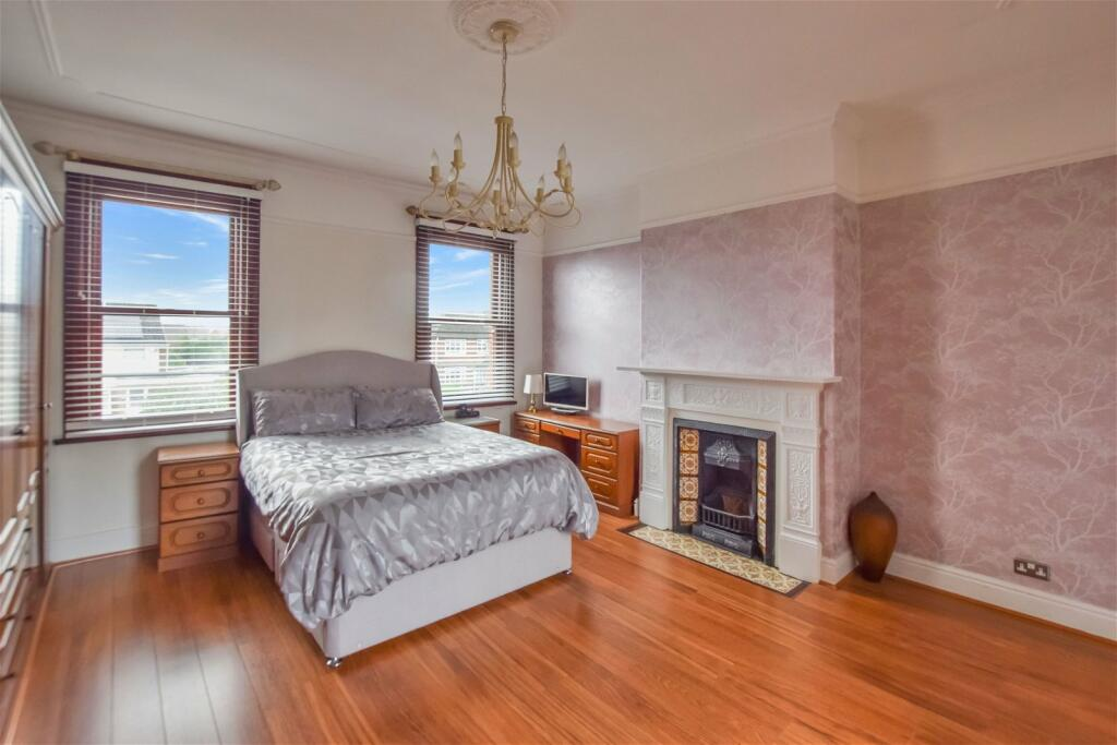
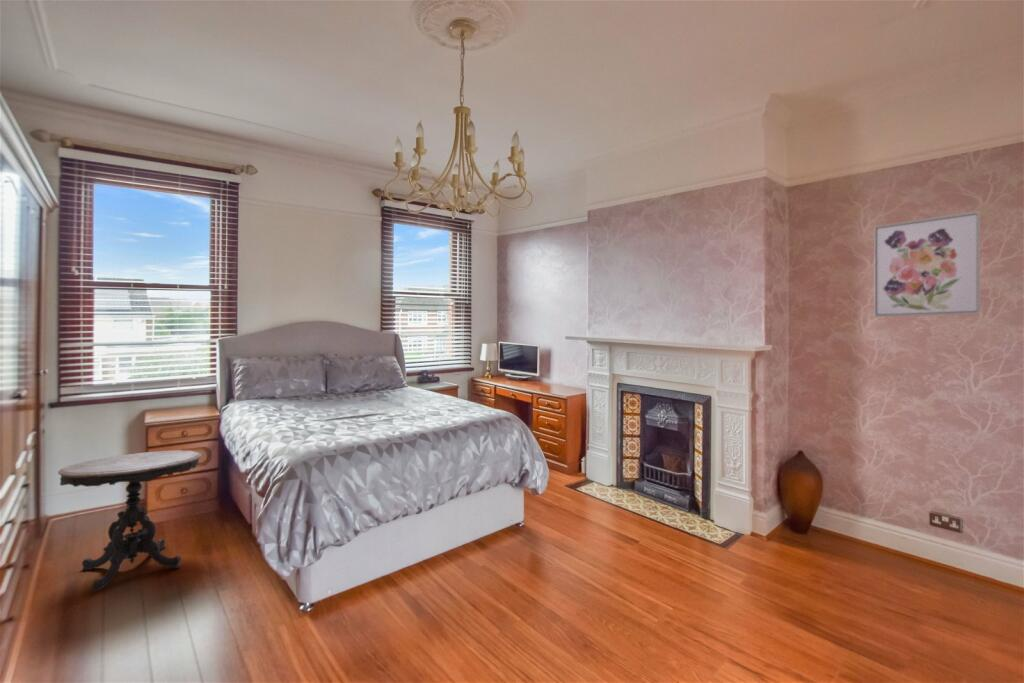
+ side table (135, 513)
+ wall art (924, 267)
